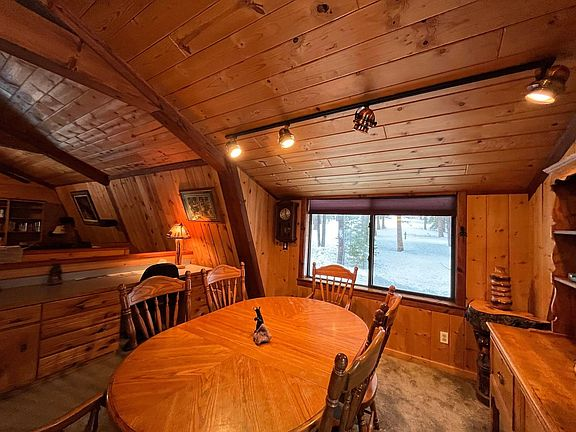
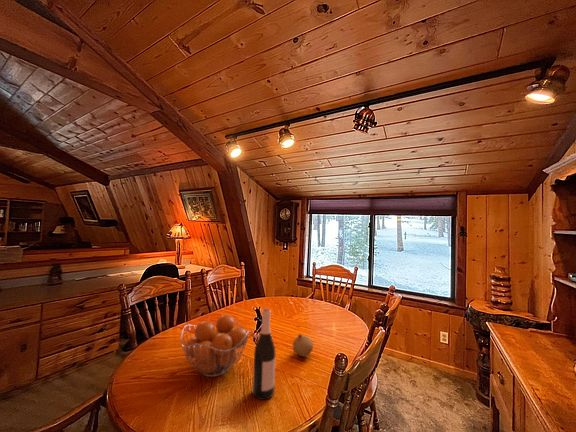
+ wine bottle (264, 350)
+ fruit (302, 344)
+ fruit basket (215, 343)
